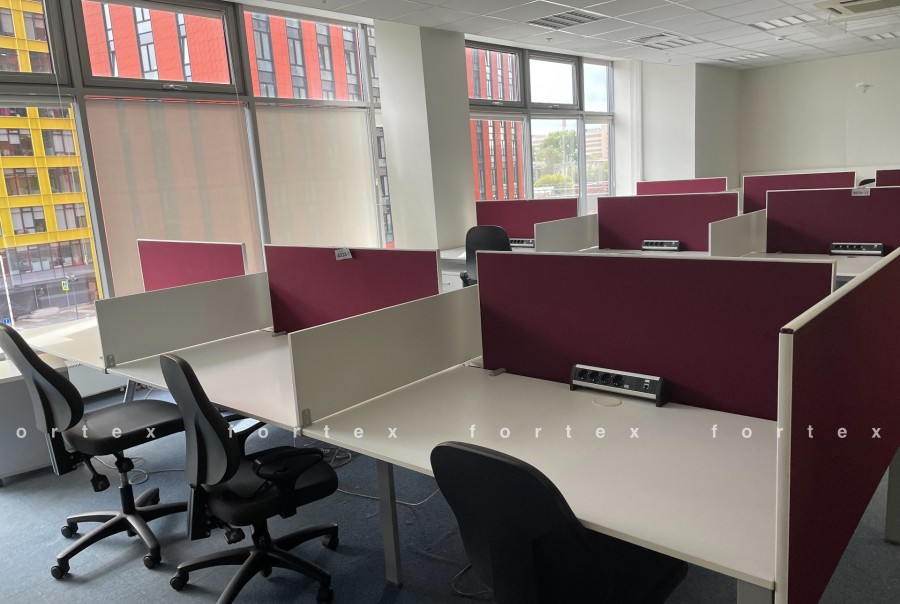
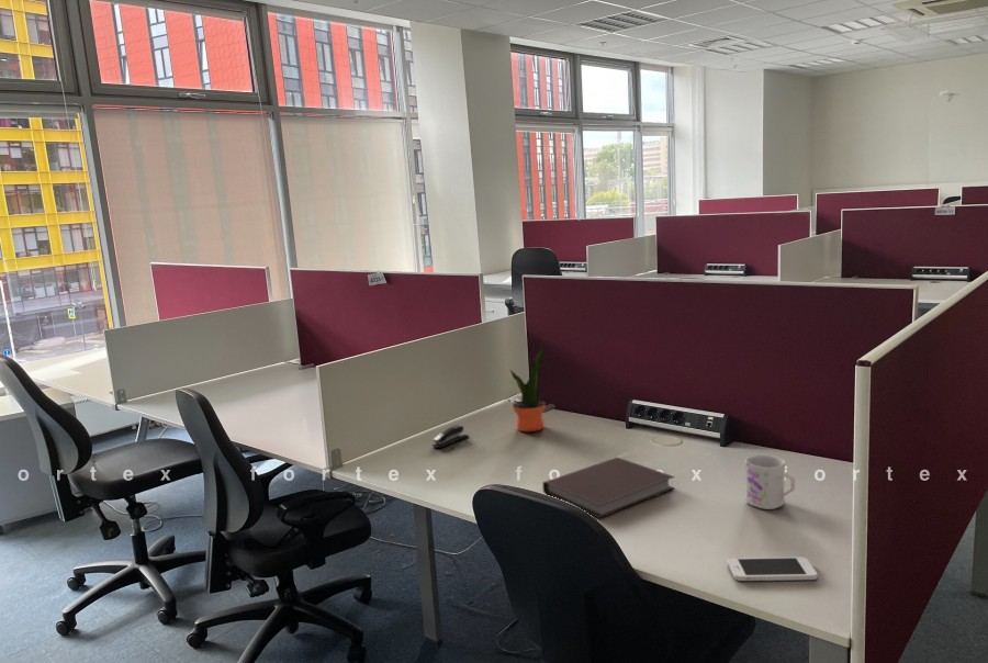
+ stapler (449, 435)
+ potted plant (530, 387)
+ notebook (608, 484)
+ smartphone (771, 569)
+ mug (771, 483)
